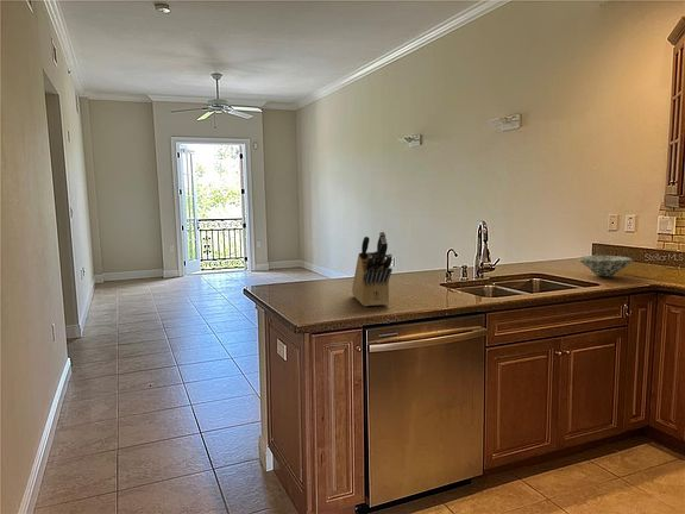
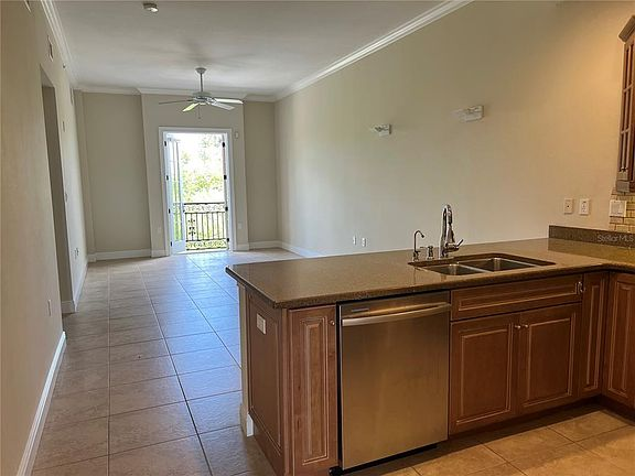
- knife block (371, 267)
- bowl (604, 267)
